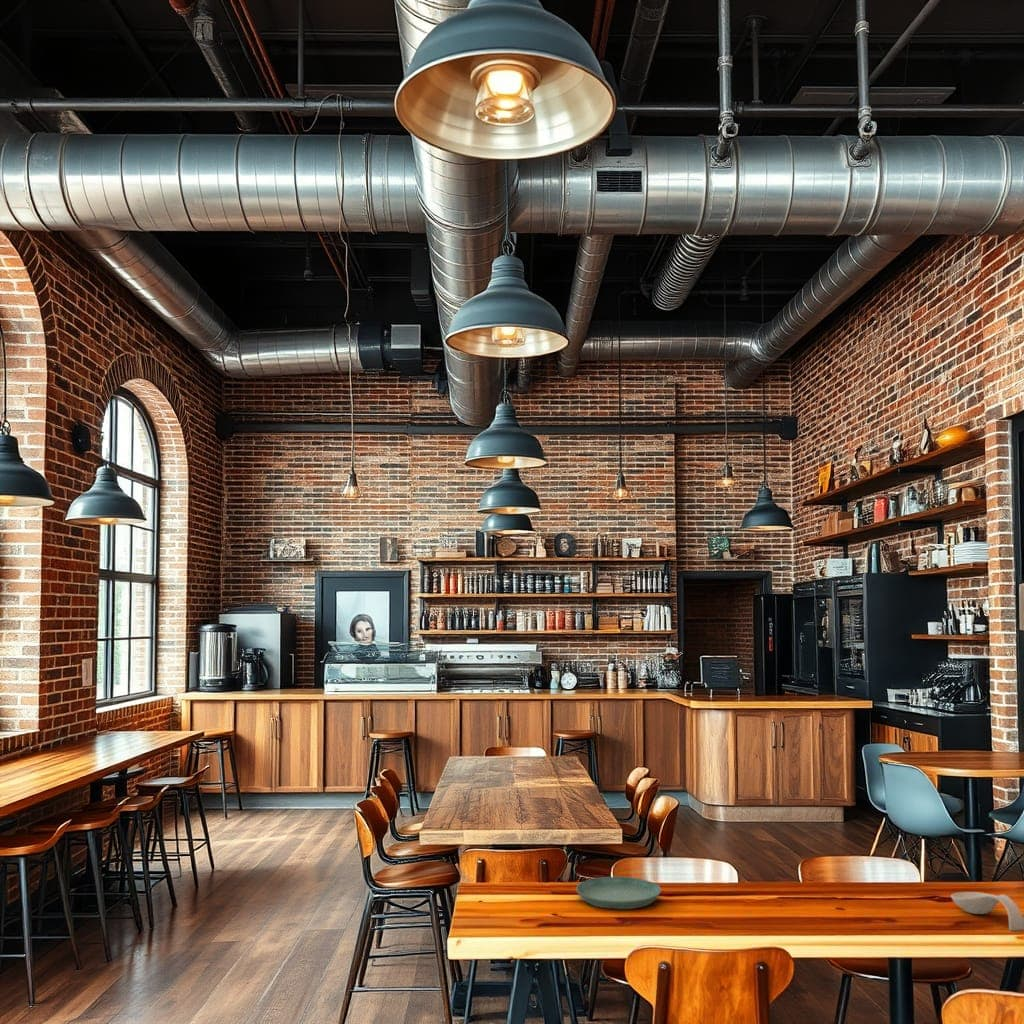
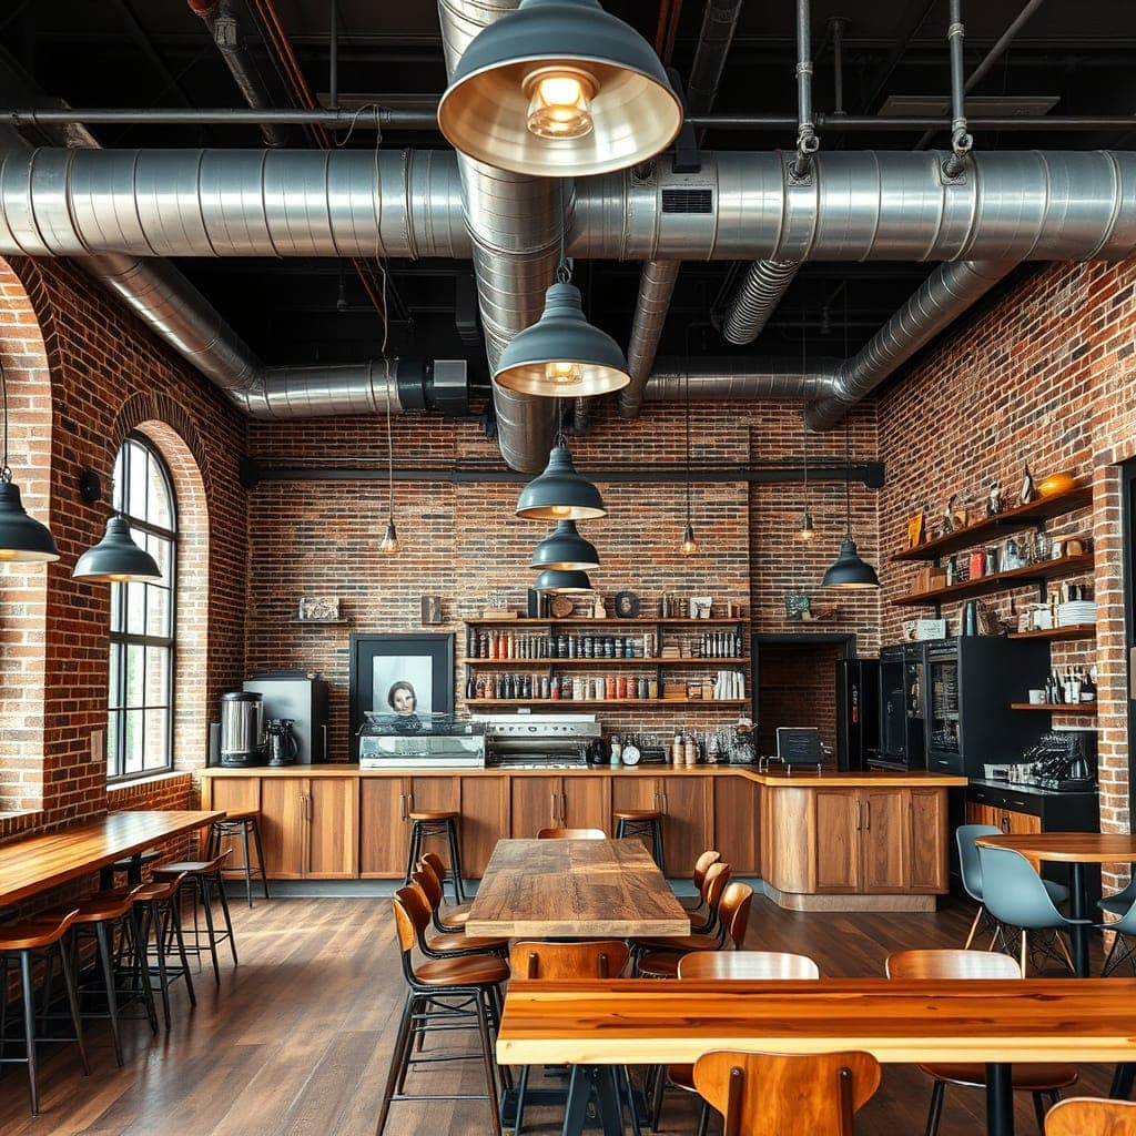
- spoon rest (988, 903)
- saucer (618, 893)
